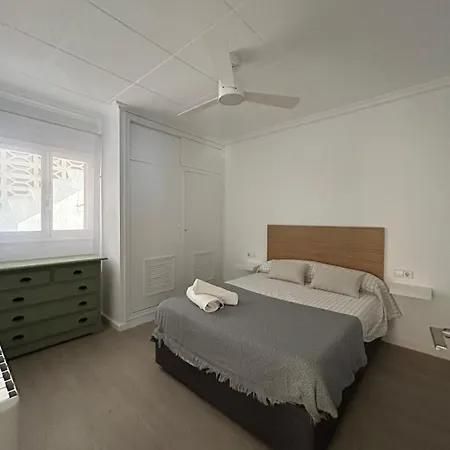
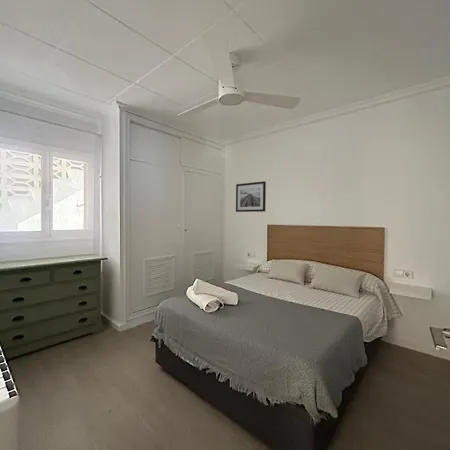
+ wall art (250, 197)
